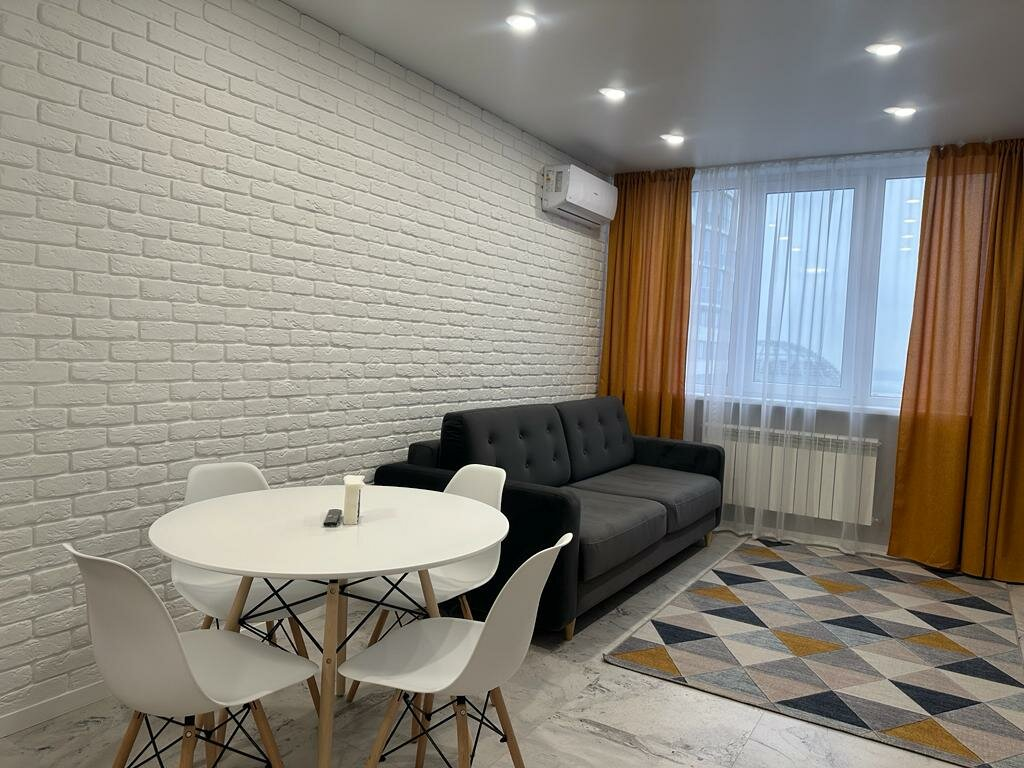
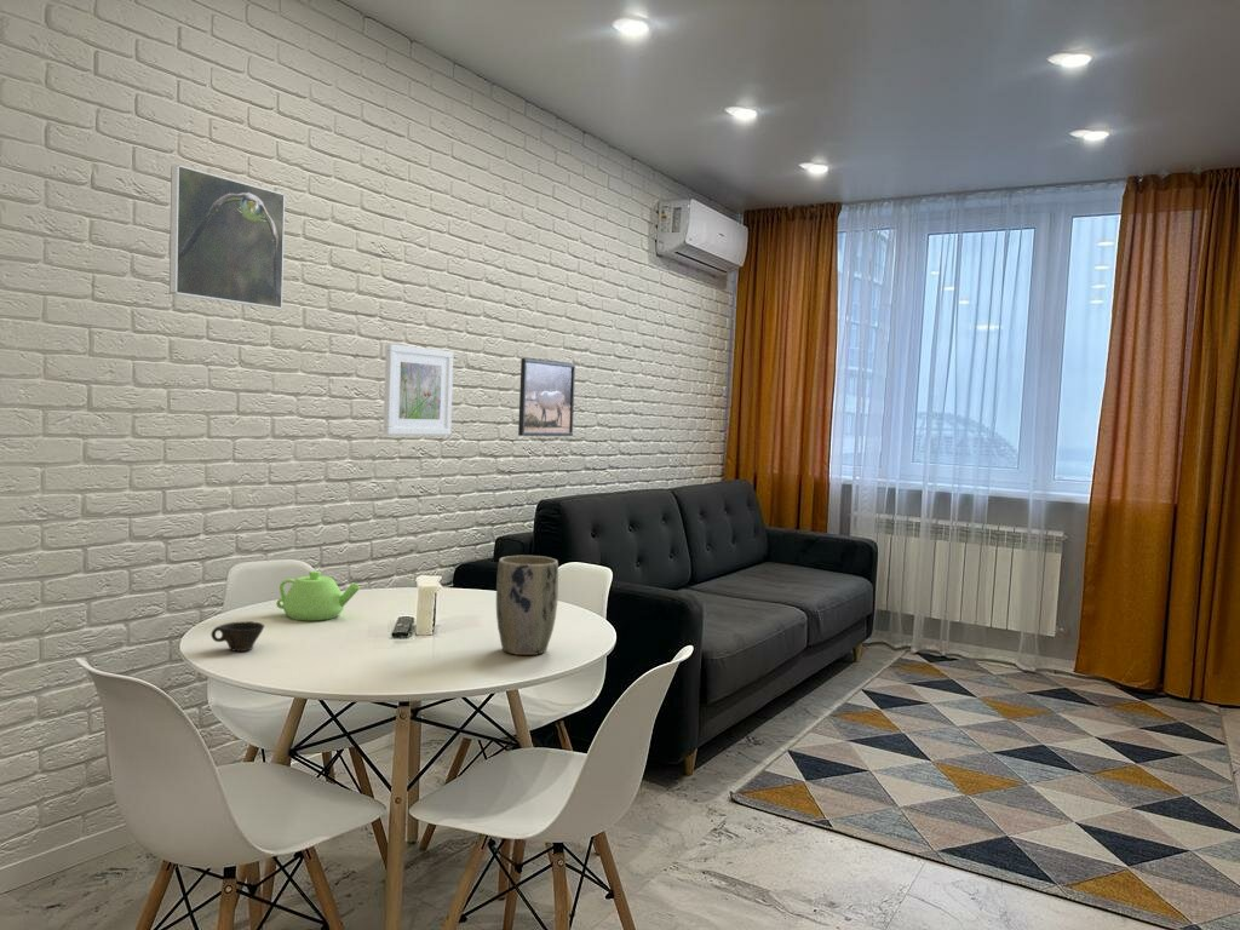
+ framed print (419, 391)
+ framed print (229, 241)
+ teapot (317, 593)
+ cup (237, 636)
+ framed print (547, 398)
+ plant pot (526, 604)
